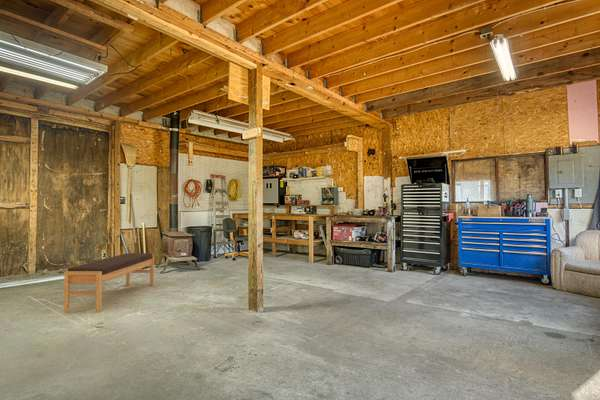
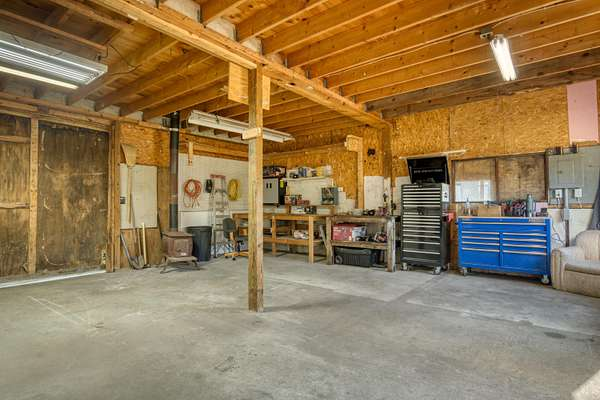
- bench (115, 277)
